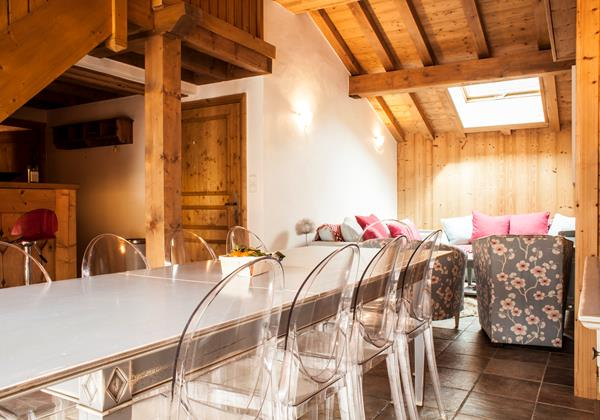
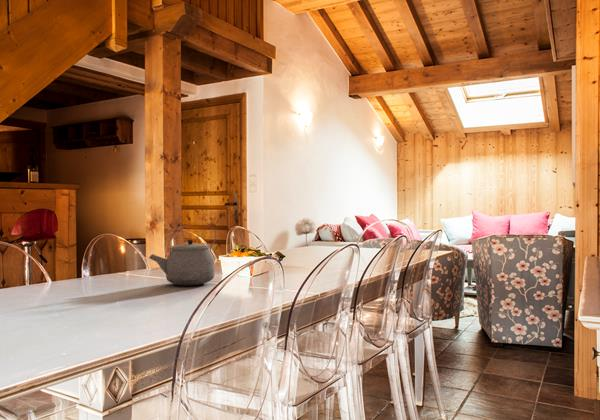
+ tea kettle (183, 255)
